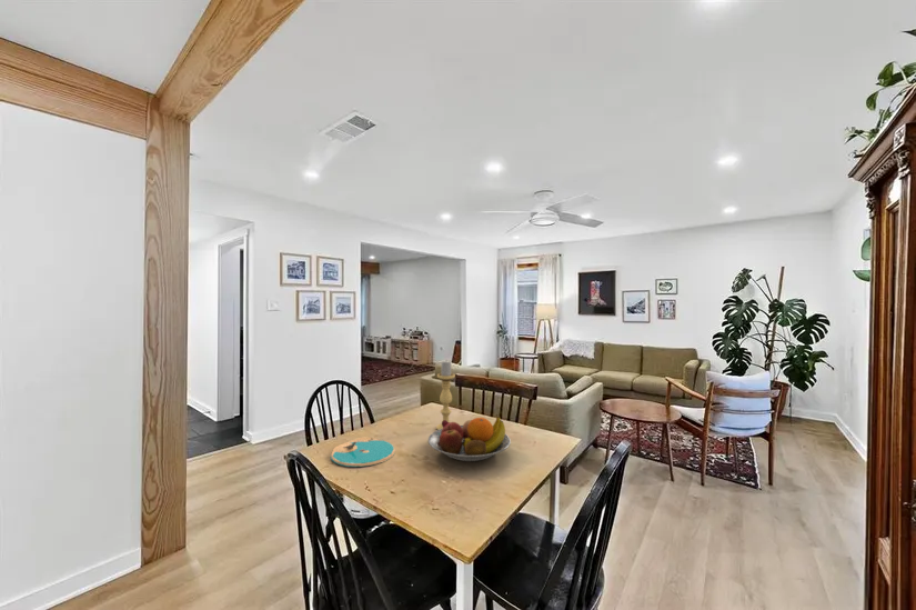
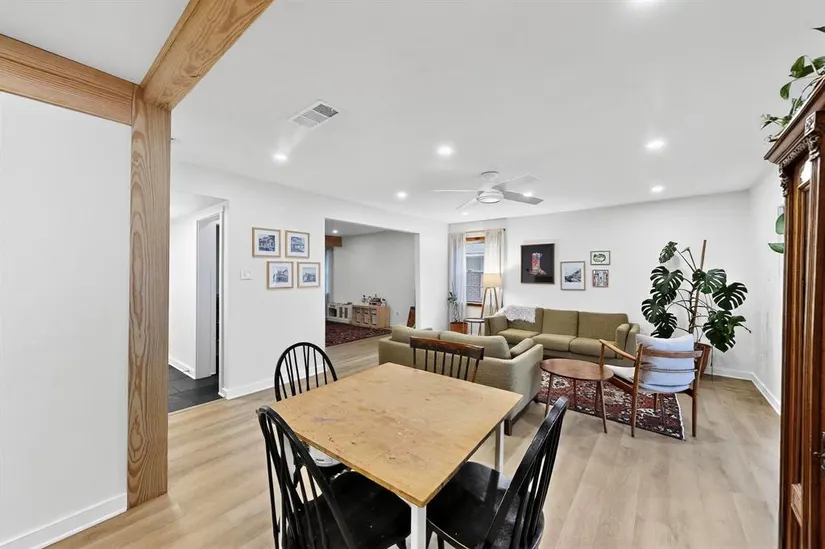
- fruit bowl (469, 436)
- plate (363, 447)
- candle holder (445, 393)
